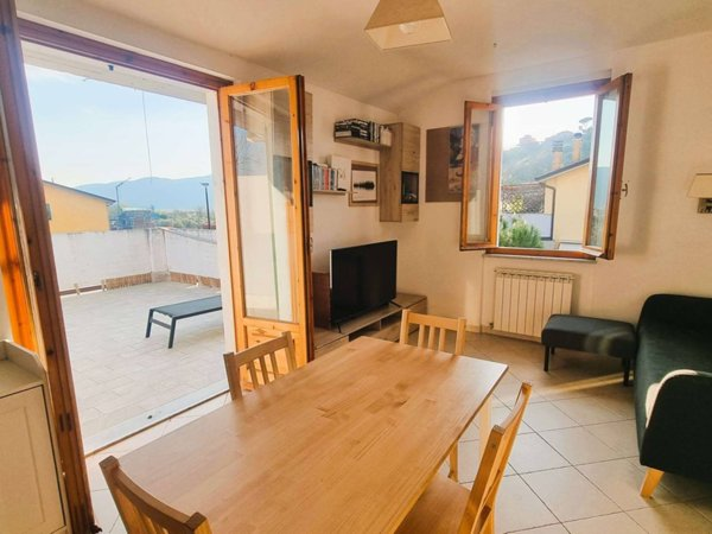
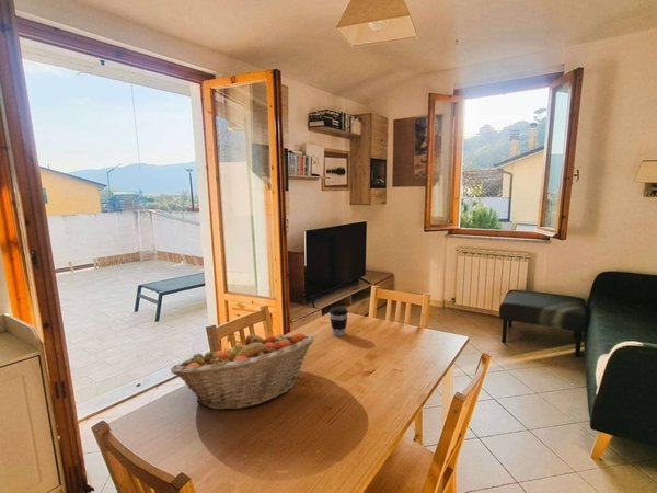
+ coffee cup (338, 321)
+ fruit basket (247, 362)
